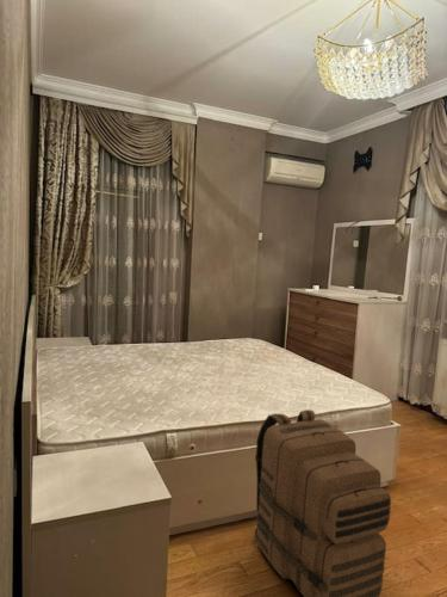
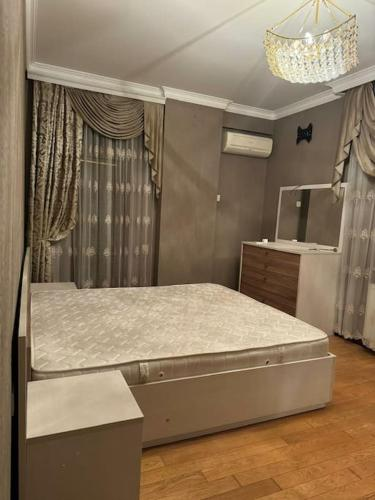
- backpack (312, 498)
